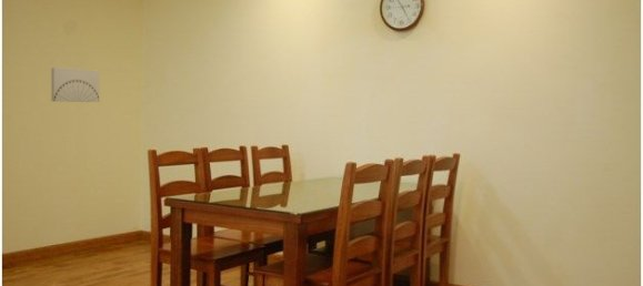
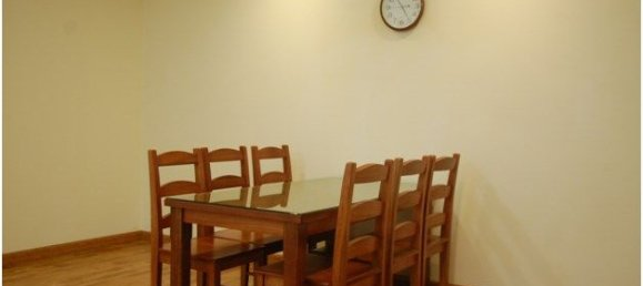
- wall art (76, 85)
